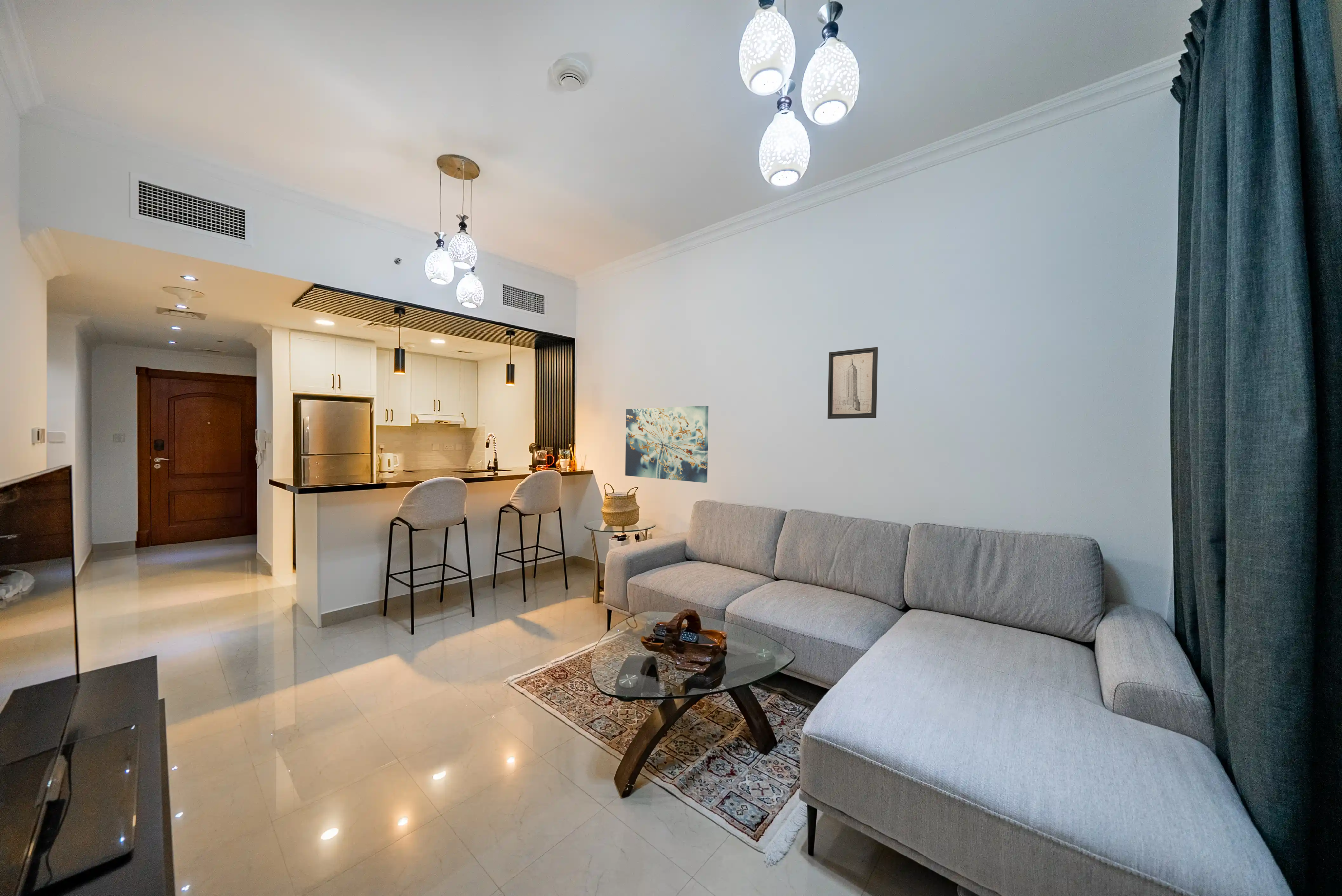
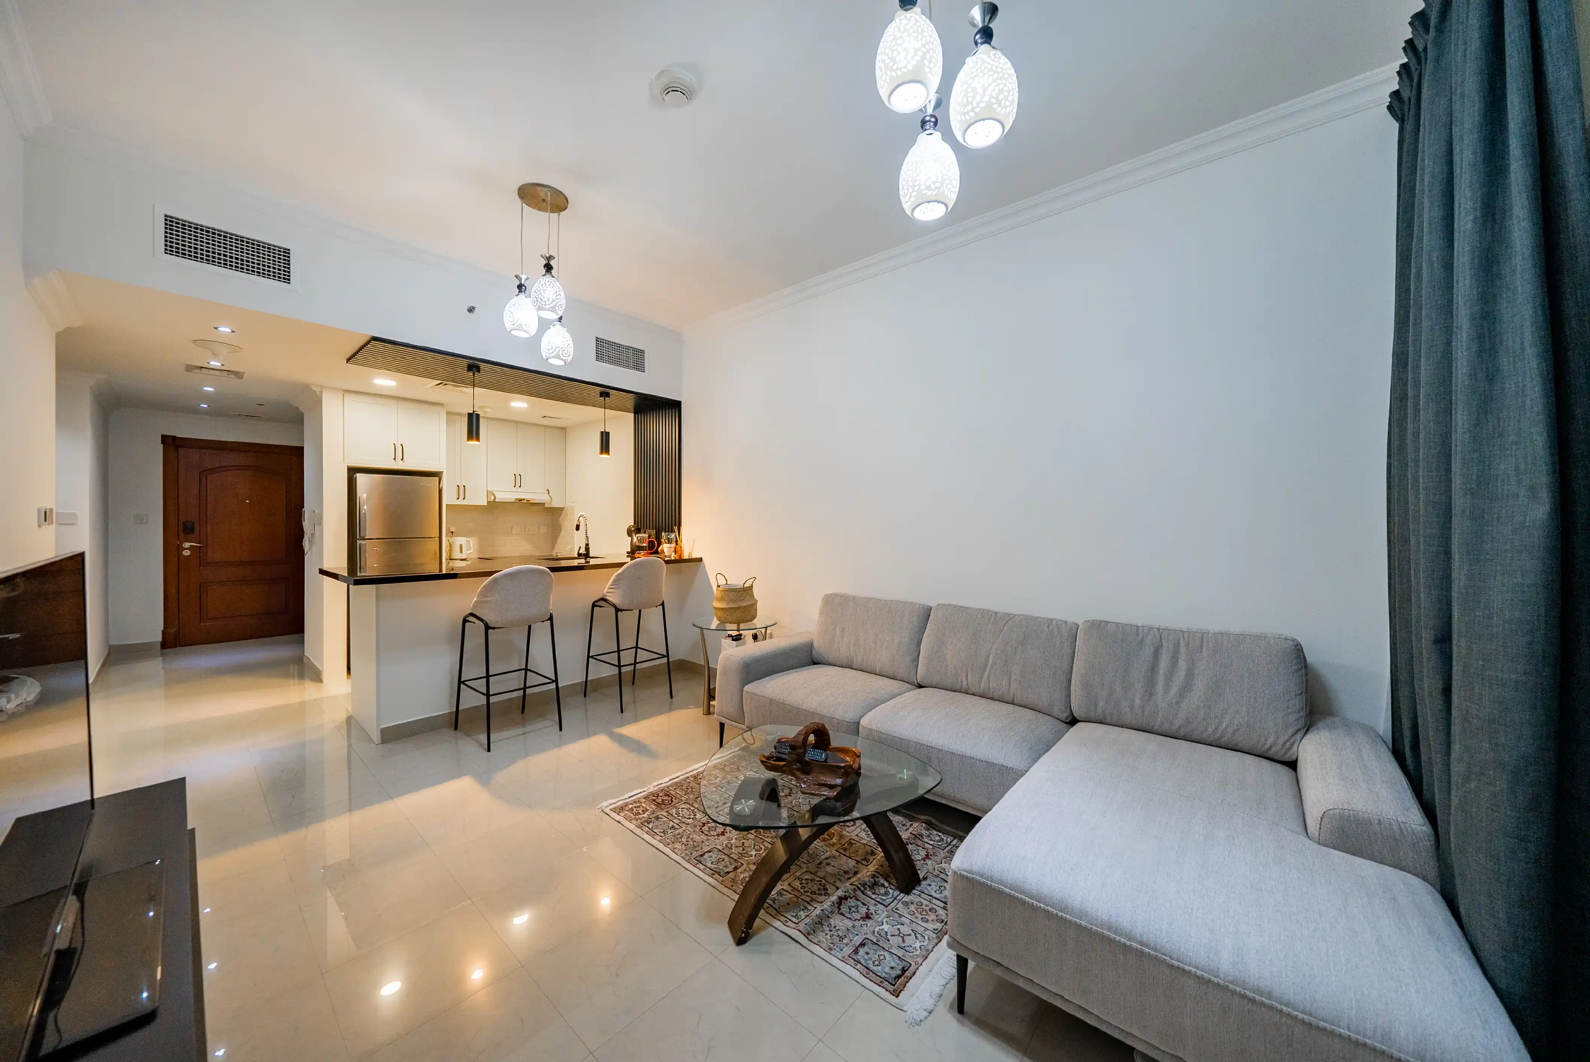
- wall art (664, 443)
- wall art (852, 384)
